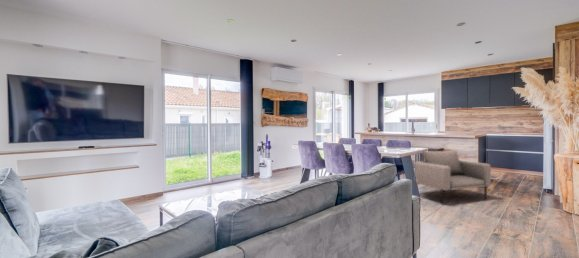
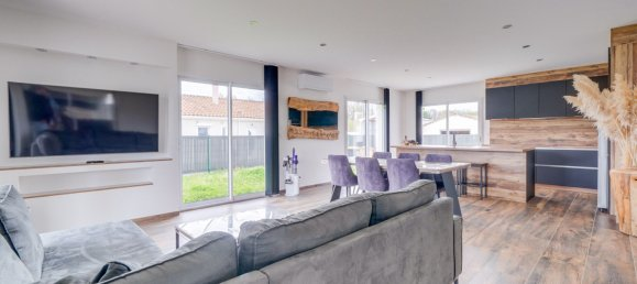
- armchair (449, 174)
